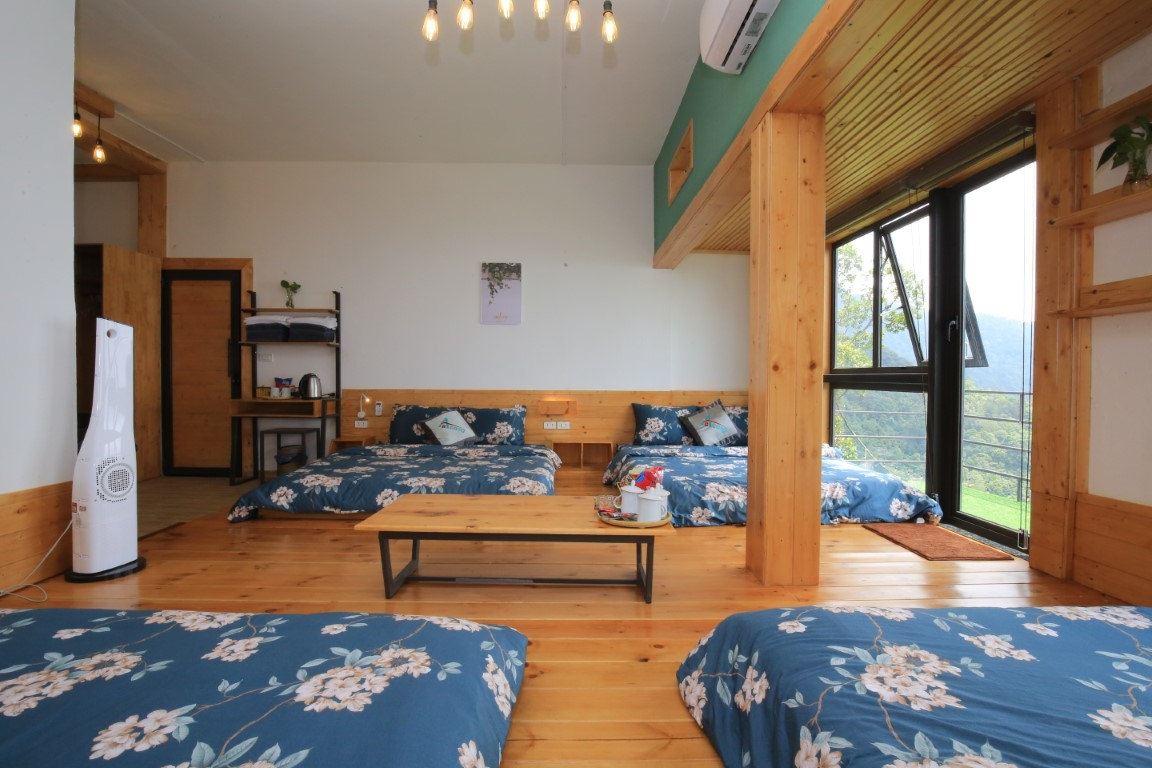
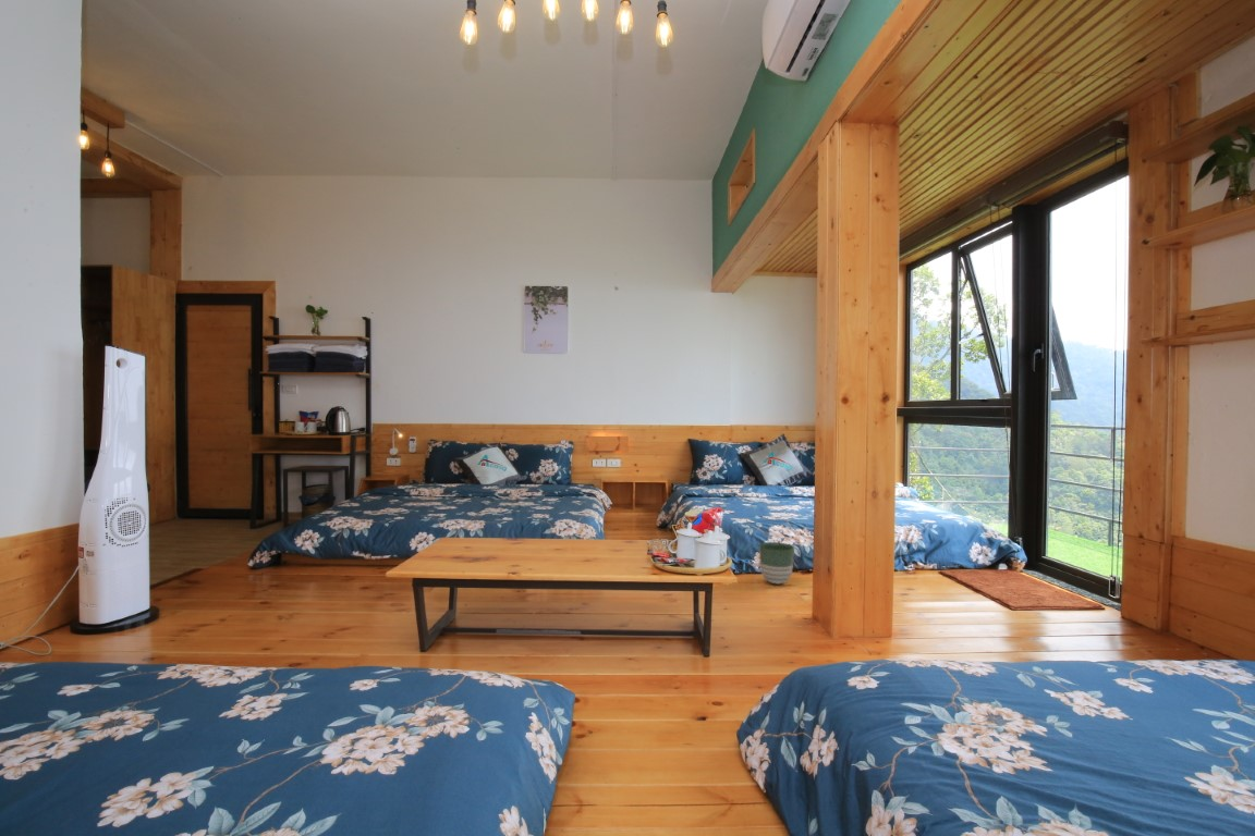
+ planter (776, 564)
